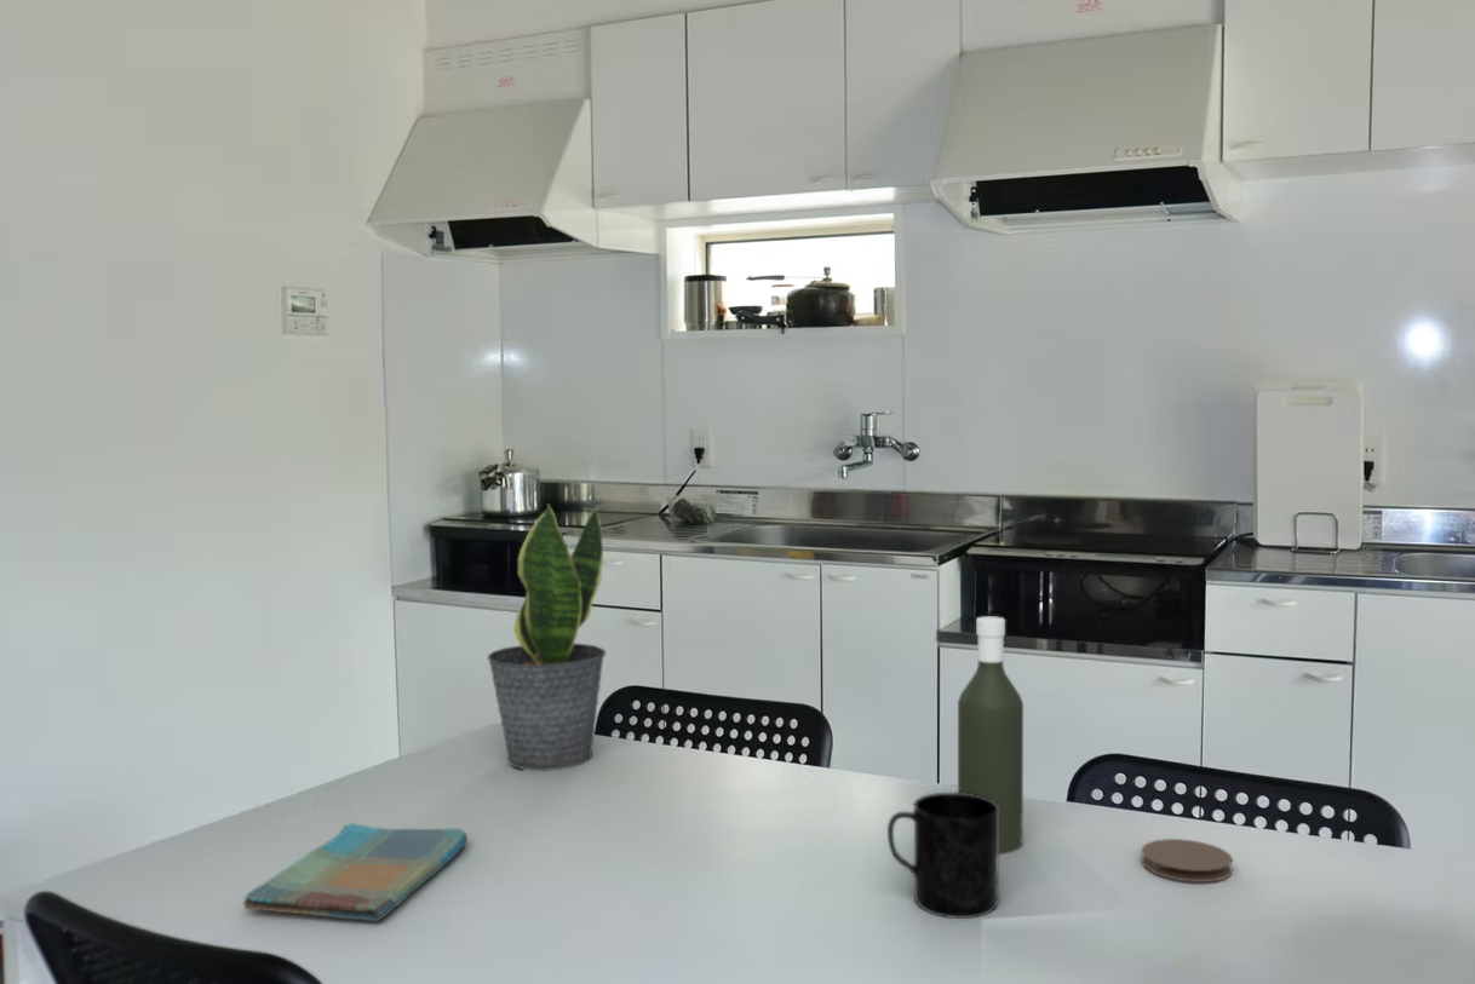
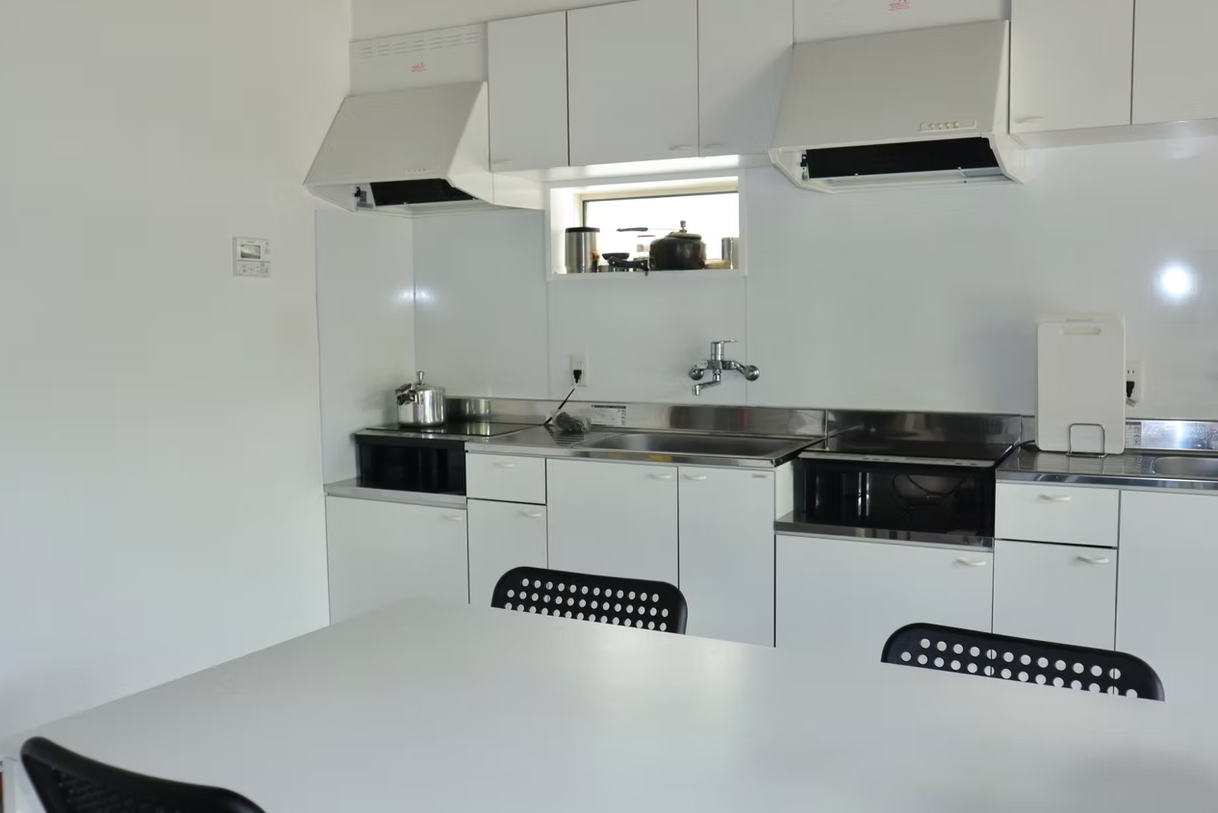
- potted plant (546, 629)
- bottle (989, 731)
- dish towel (363, 867)
- coaster (1186, 859)
- mug (942, 854)
